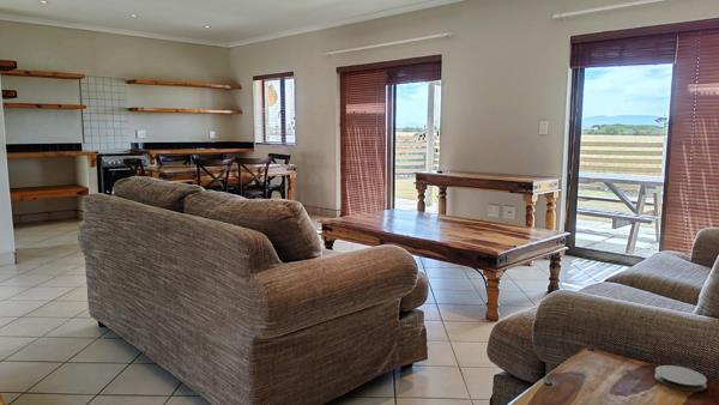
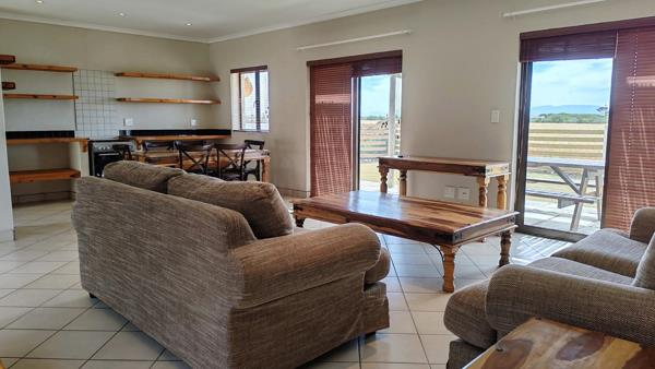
- coaster (679, 377)
